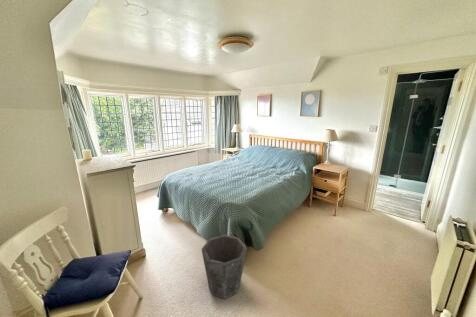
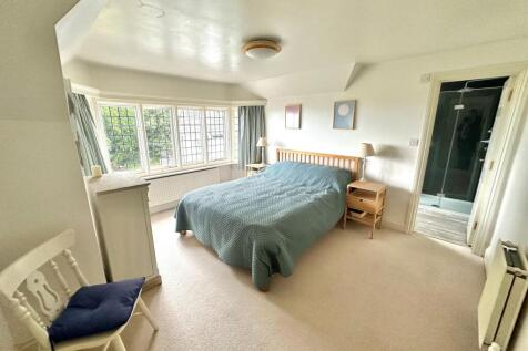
- waste bin (224, 266)
